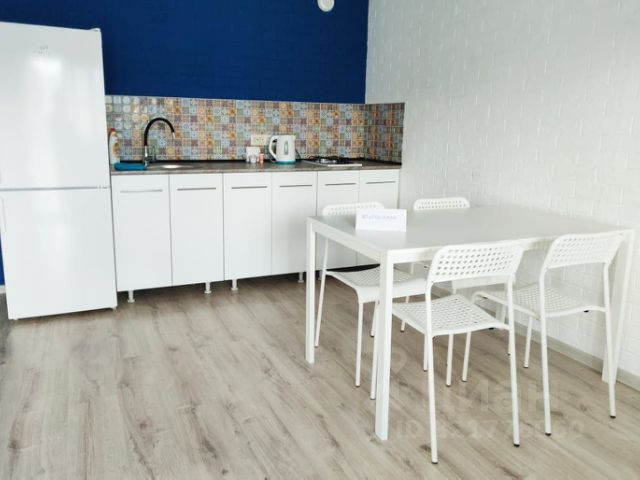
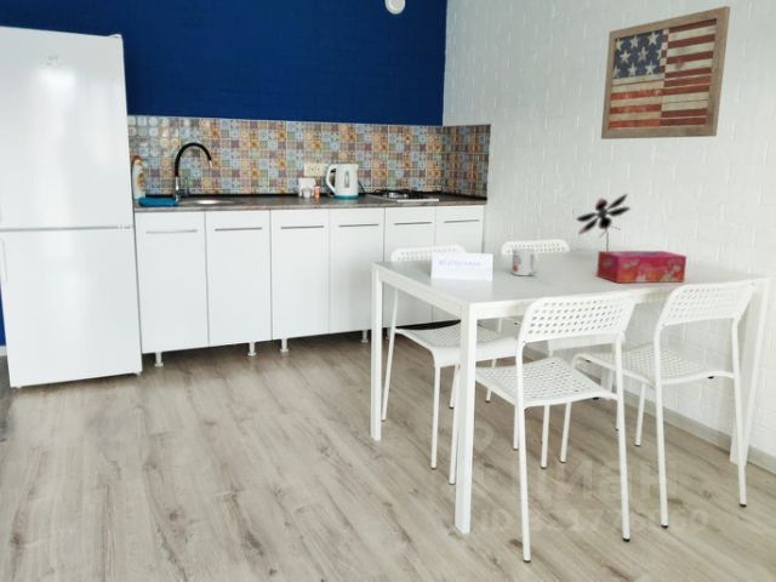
+ tissue box (640, 266)
+ flower (600, 228)
+ mug (526, 262)
+ wall art (658, 79)
